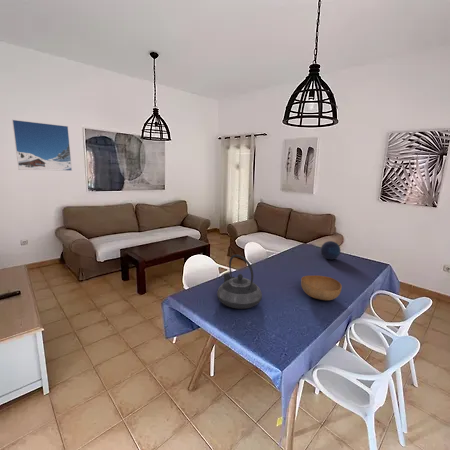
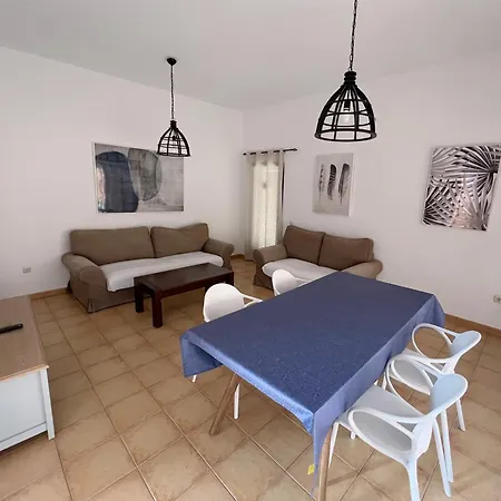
- bowl (320, 289)
- decorative orb (330, 250)
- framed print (44, 147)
- teapot (238, 278)
